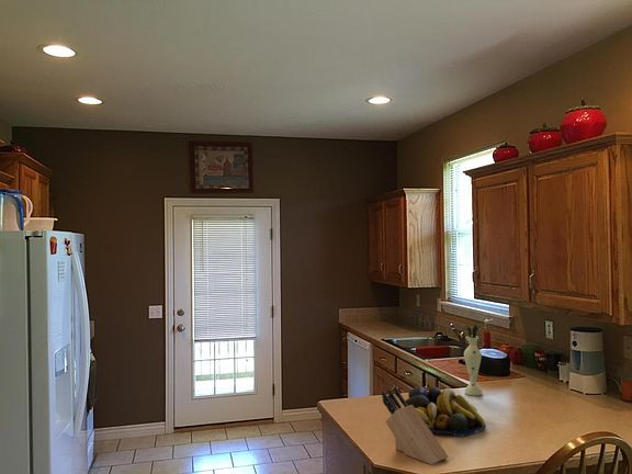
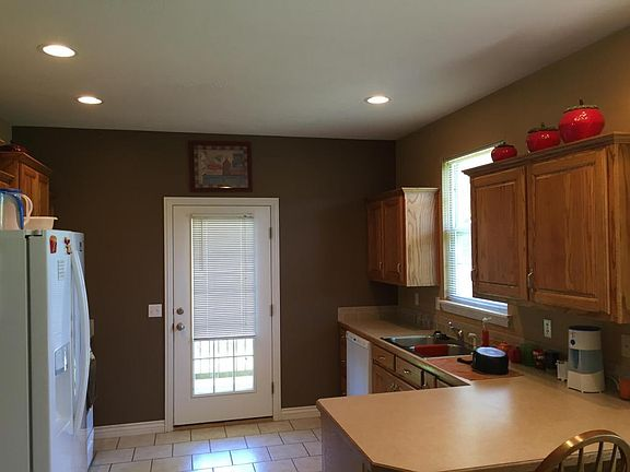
- vase (472, 358)
- fruit bowl (441, 405)
- knife block (411, 422)
